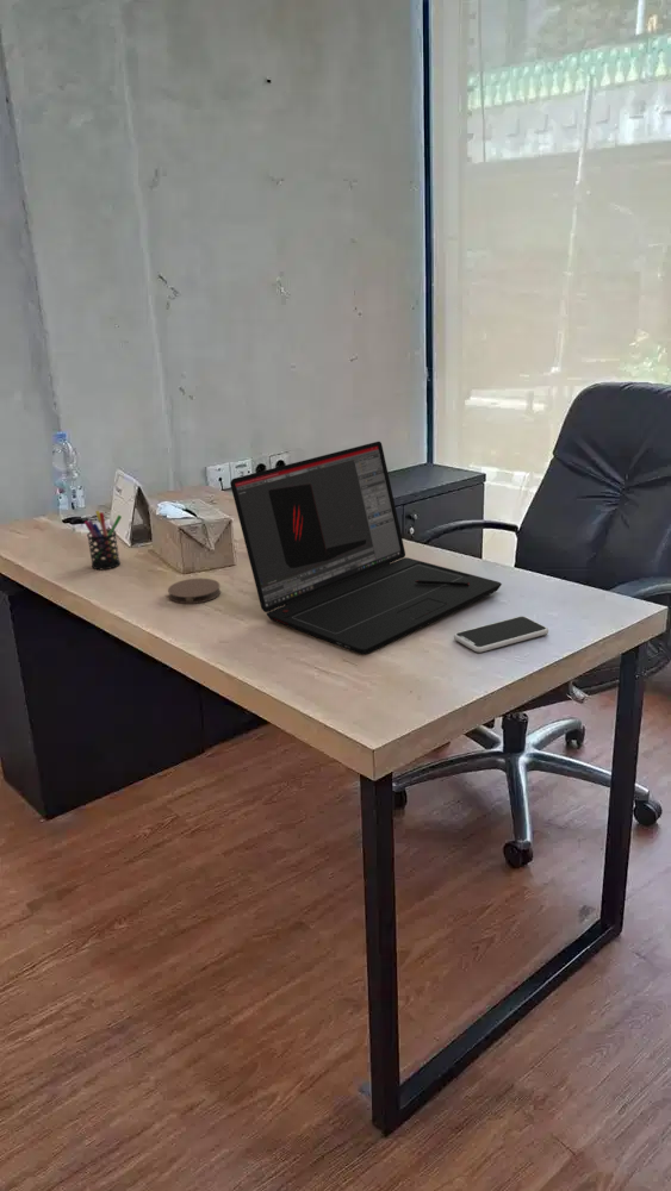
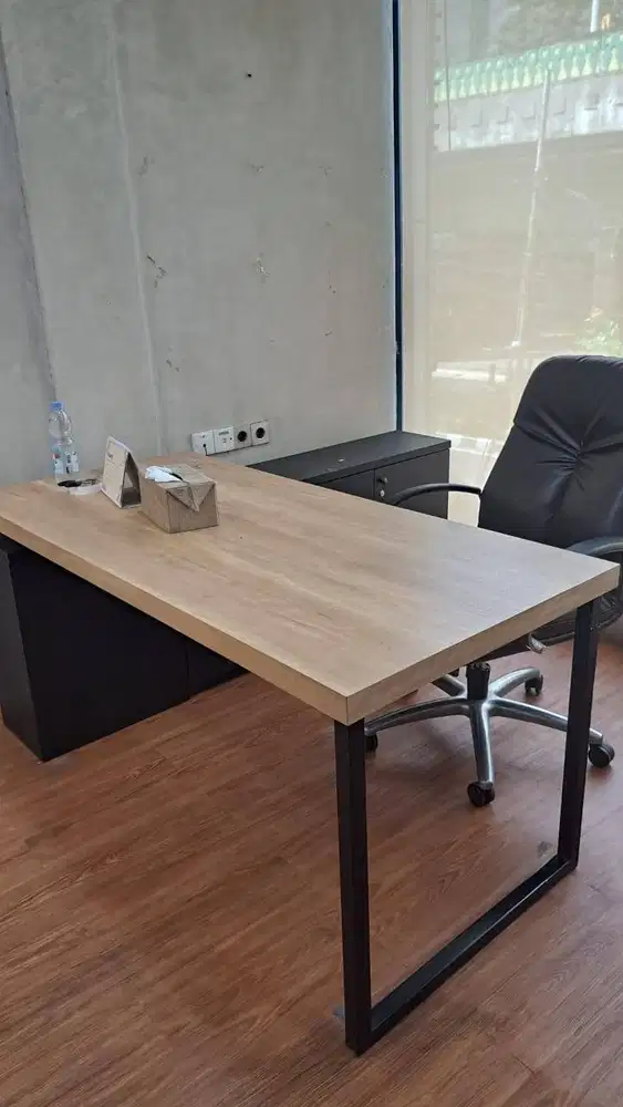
- smartphone (501, 632)
- coaster (194, 590)
- pen holder (105, 537)
- laptop (371, 537)
